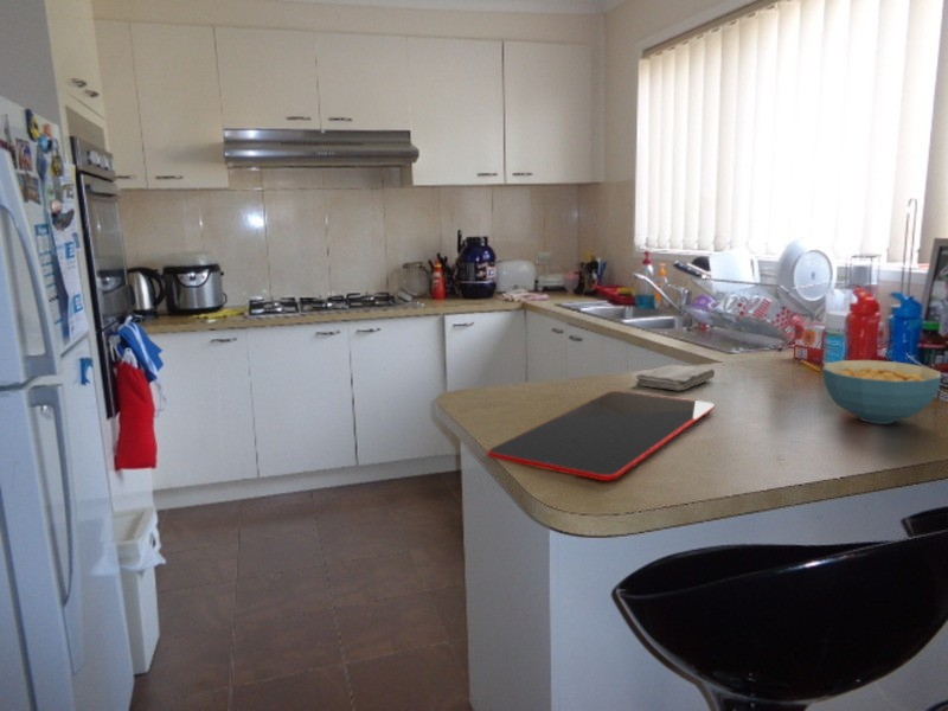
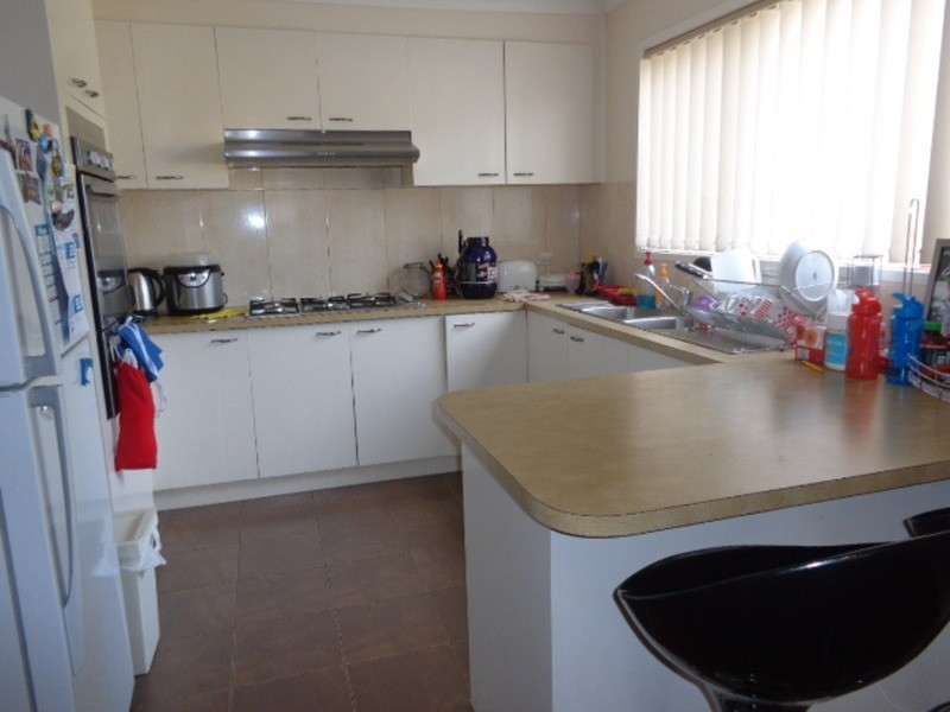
- cutting board (611, 428)
- cereal bowl (878, 395)
- washcloth (674, 376)
